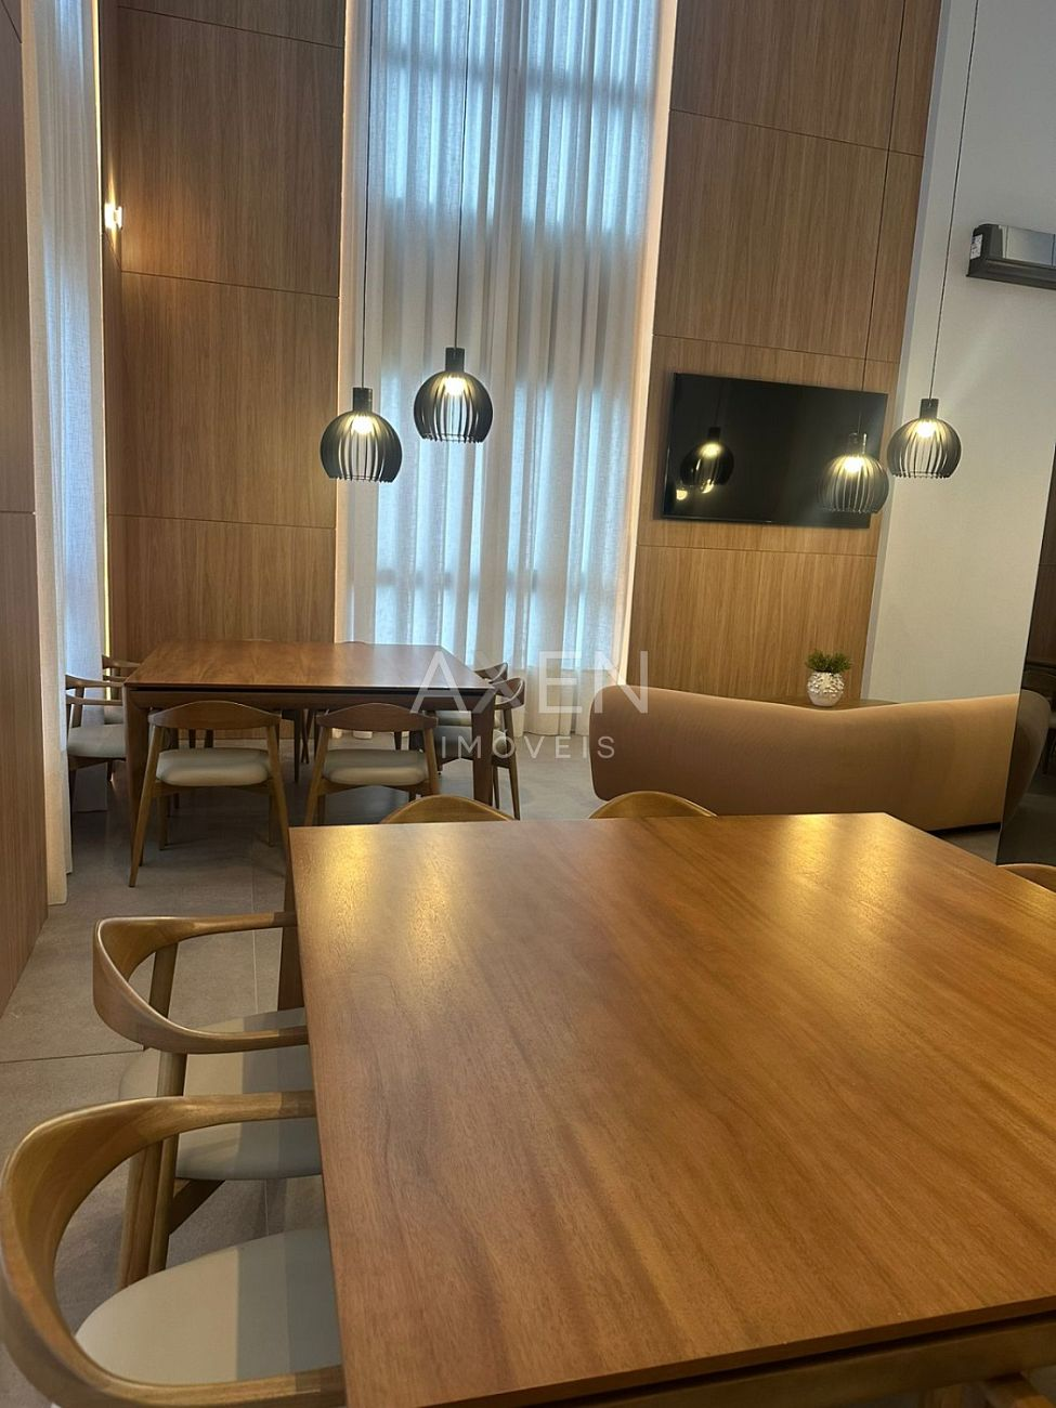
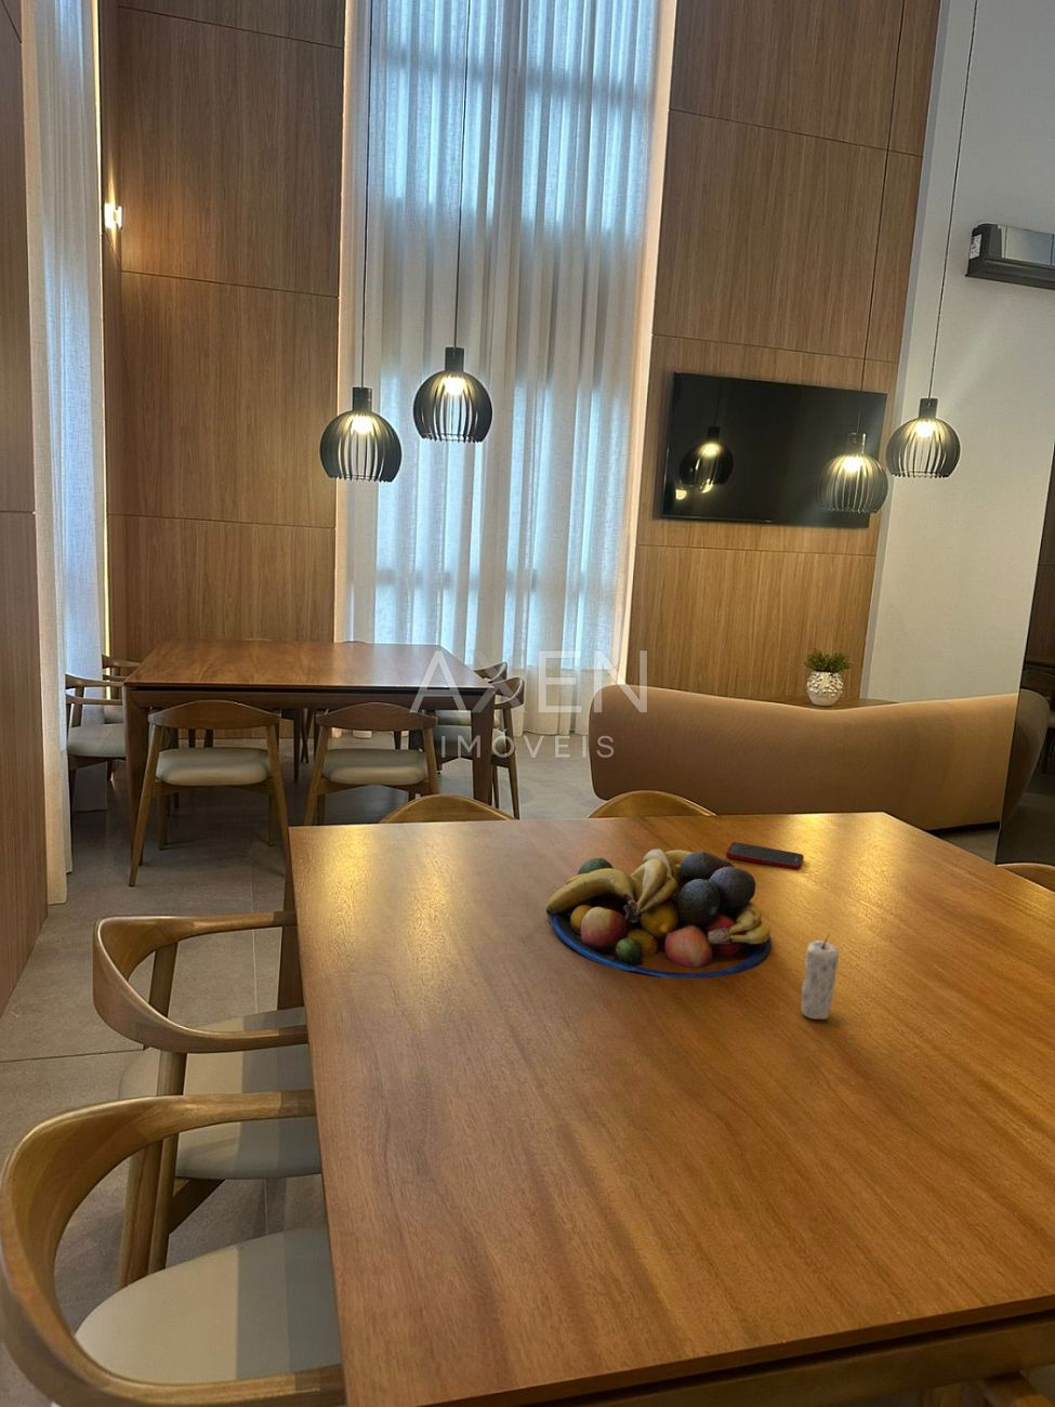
+ candle (819, 973)
+ cell phone (764, 855)
+ fruit bowl (662, 893)
